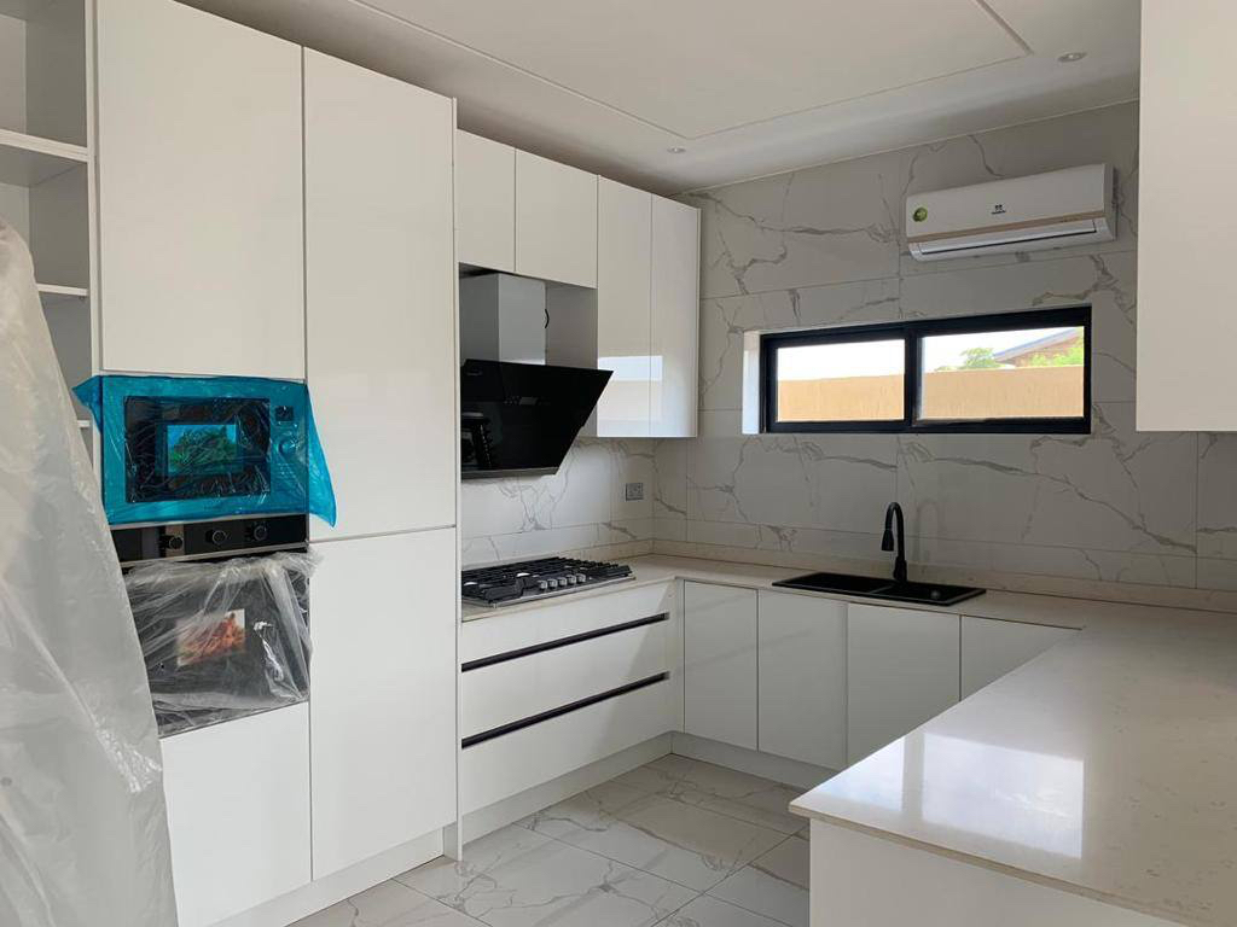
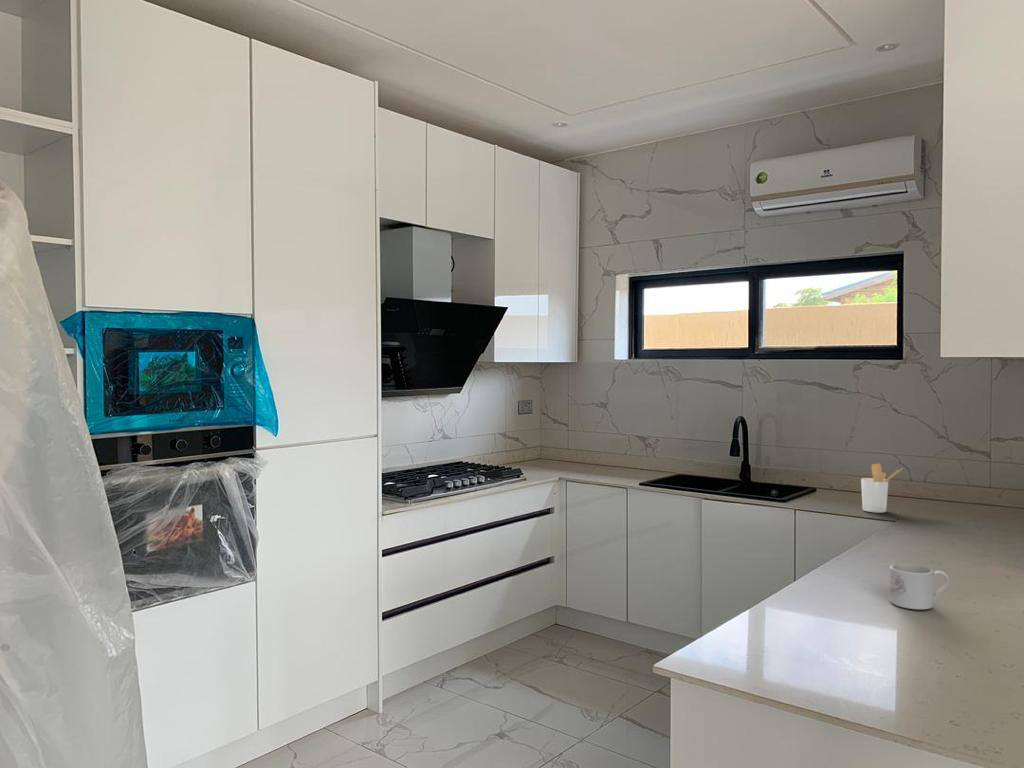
+ utensil holder (881, 488)
+ mug (918, 586)
